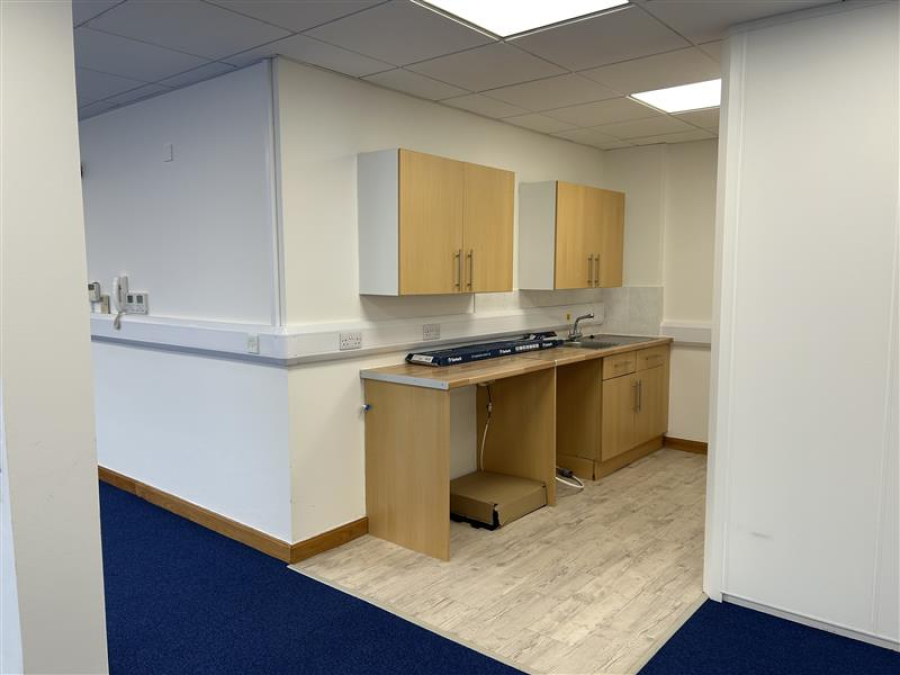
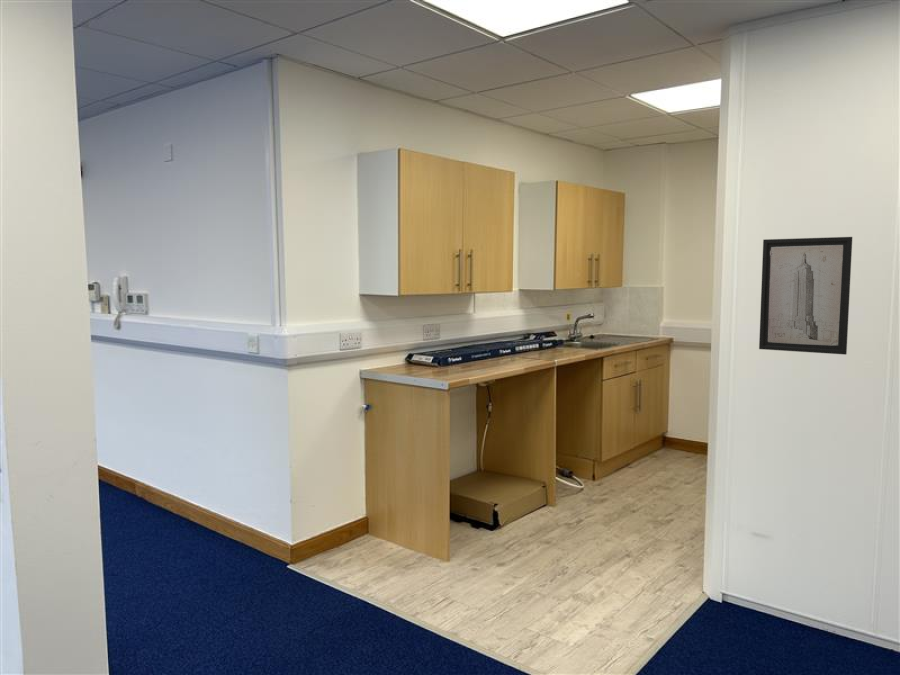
+ wall art (803, 295)
